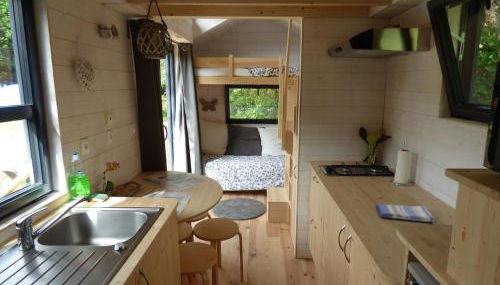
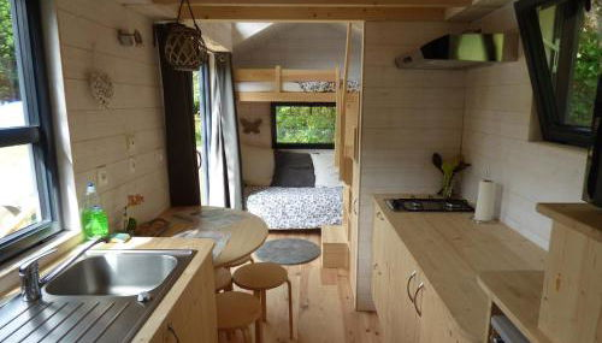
- dish towel (403, 211)
